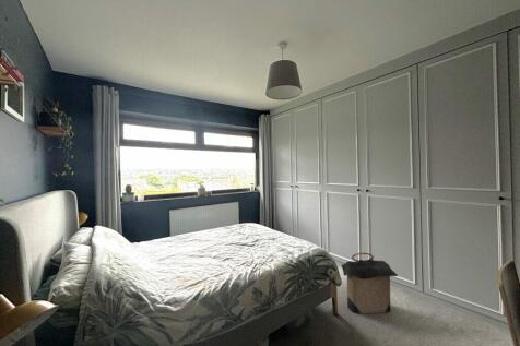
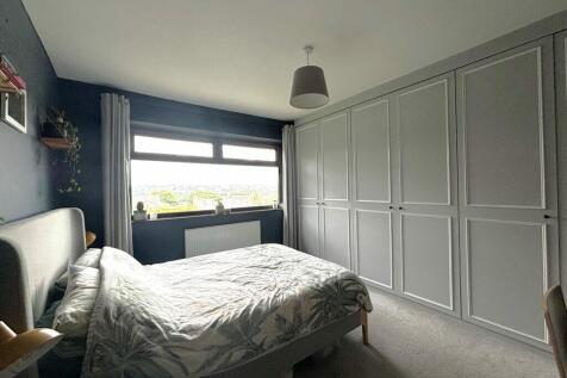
- laundry hamper (367, 278)
